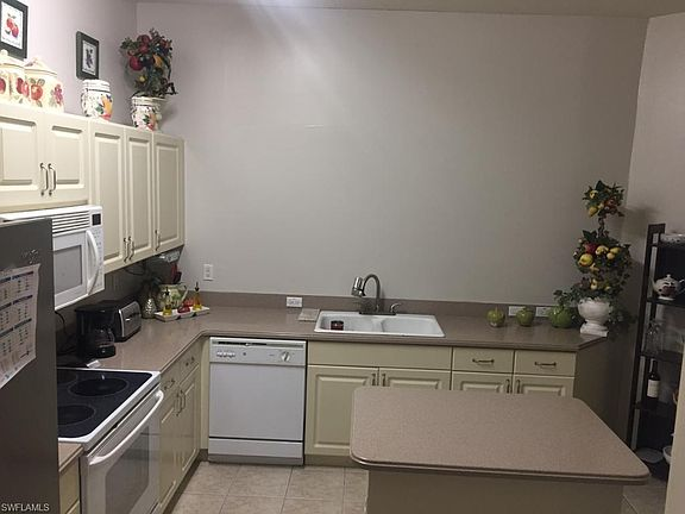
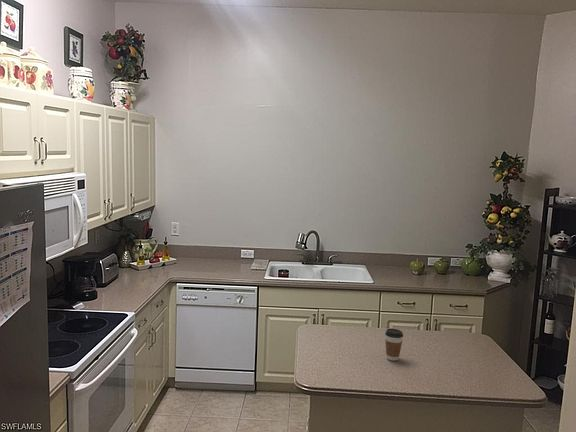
+ coffee cup (393, 344)
